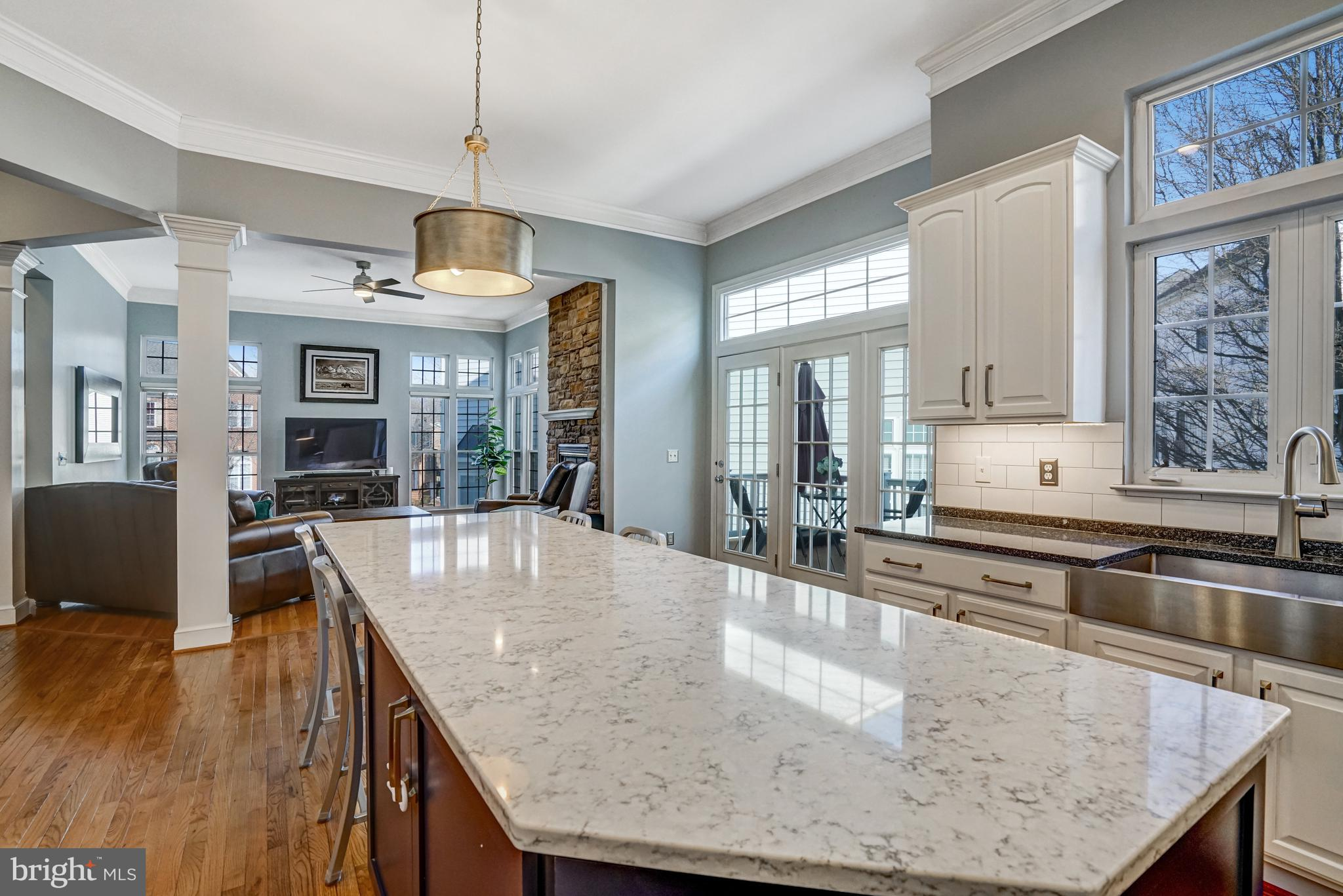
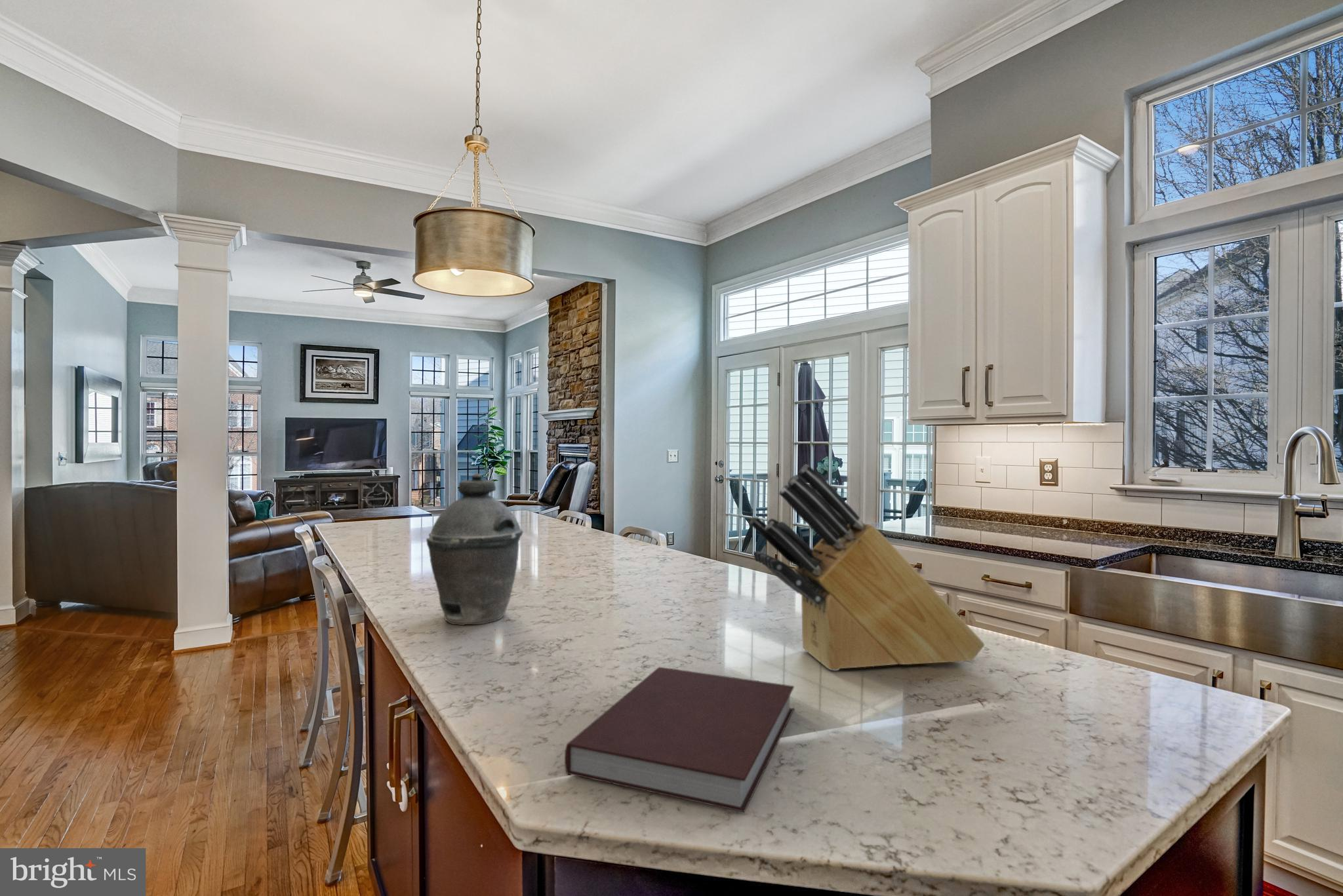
+ kettle (475, 546)
+ knife block (863, 561)
+ notebook (692, 724)
